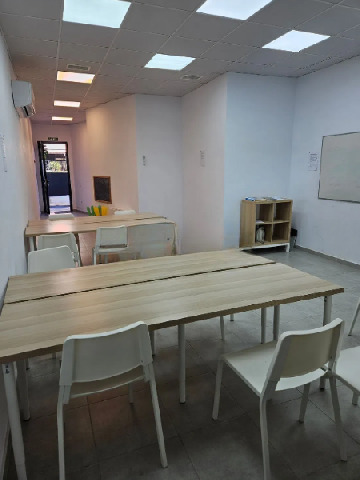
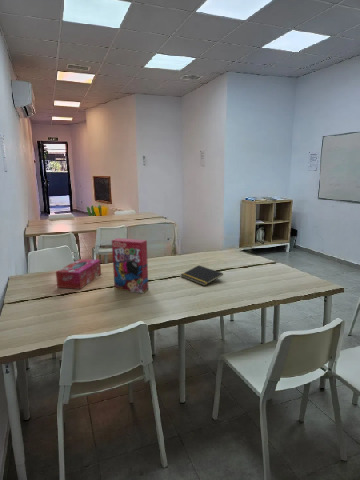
+ cereal box (130, 265)
+ tissue box (79, 272)
+ notepad (201, 274)
